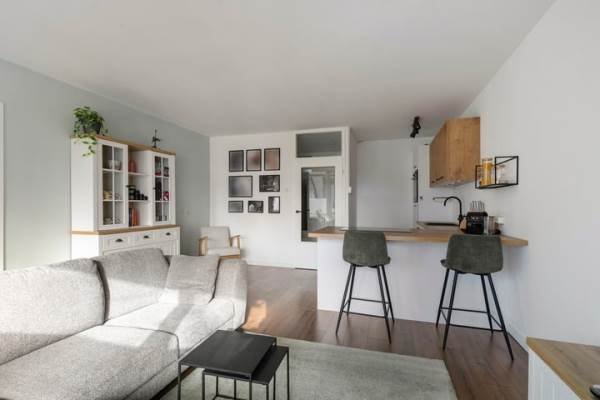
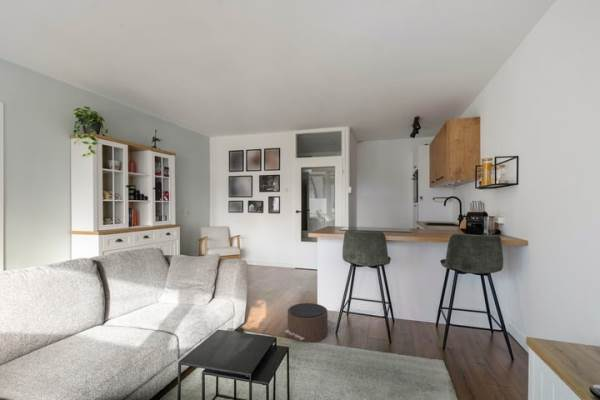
+ pouf (309, 322)
